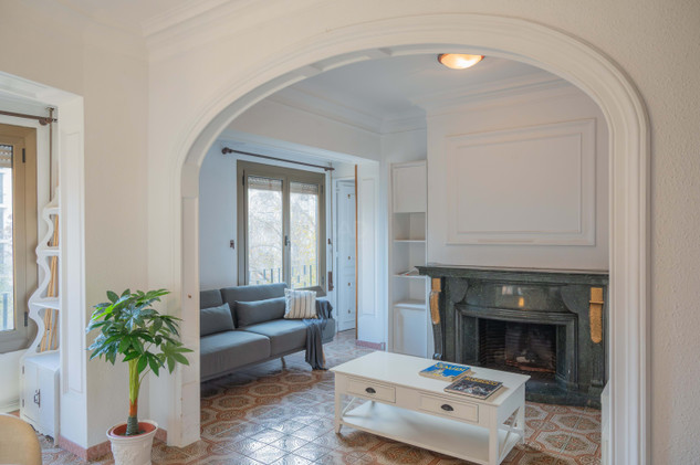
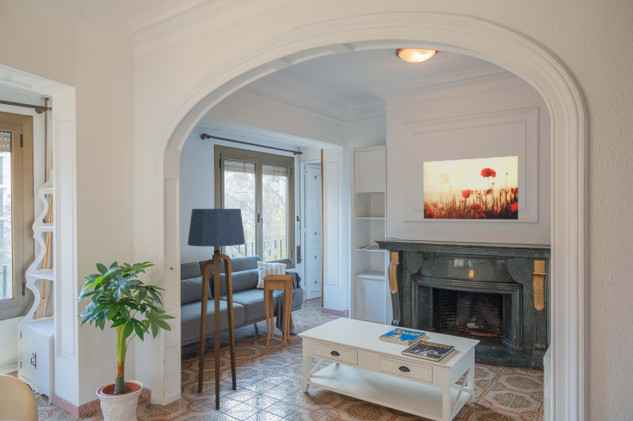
+ floor lamp (217, 303)
+ wall art (468, 189)
+ side table (272, 310)
